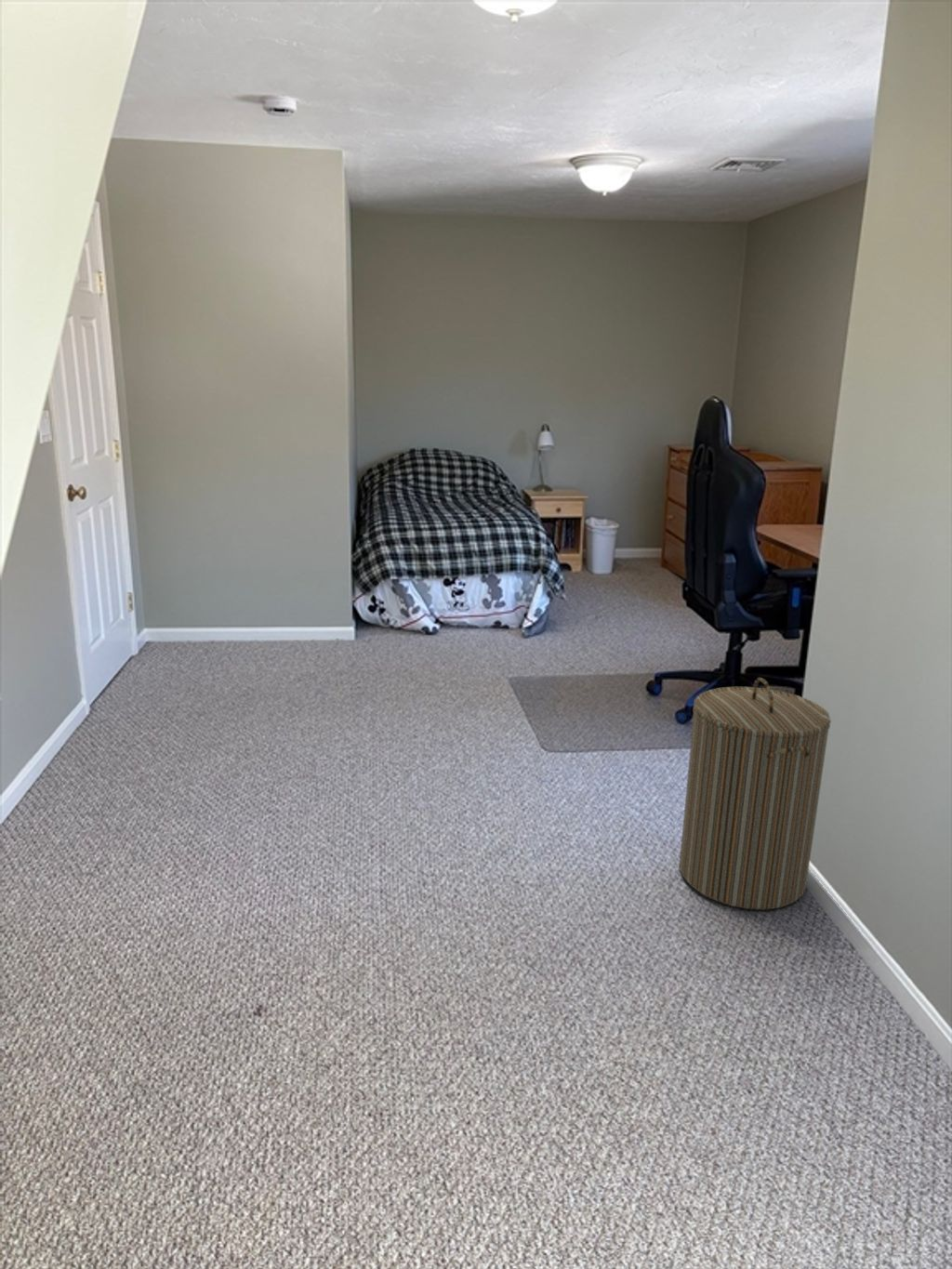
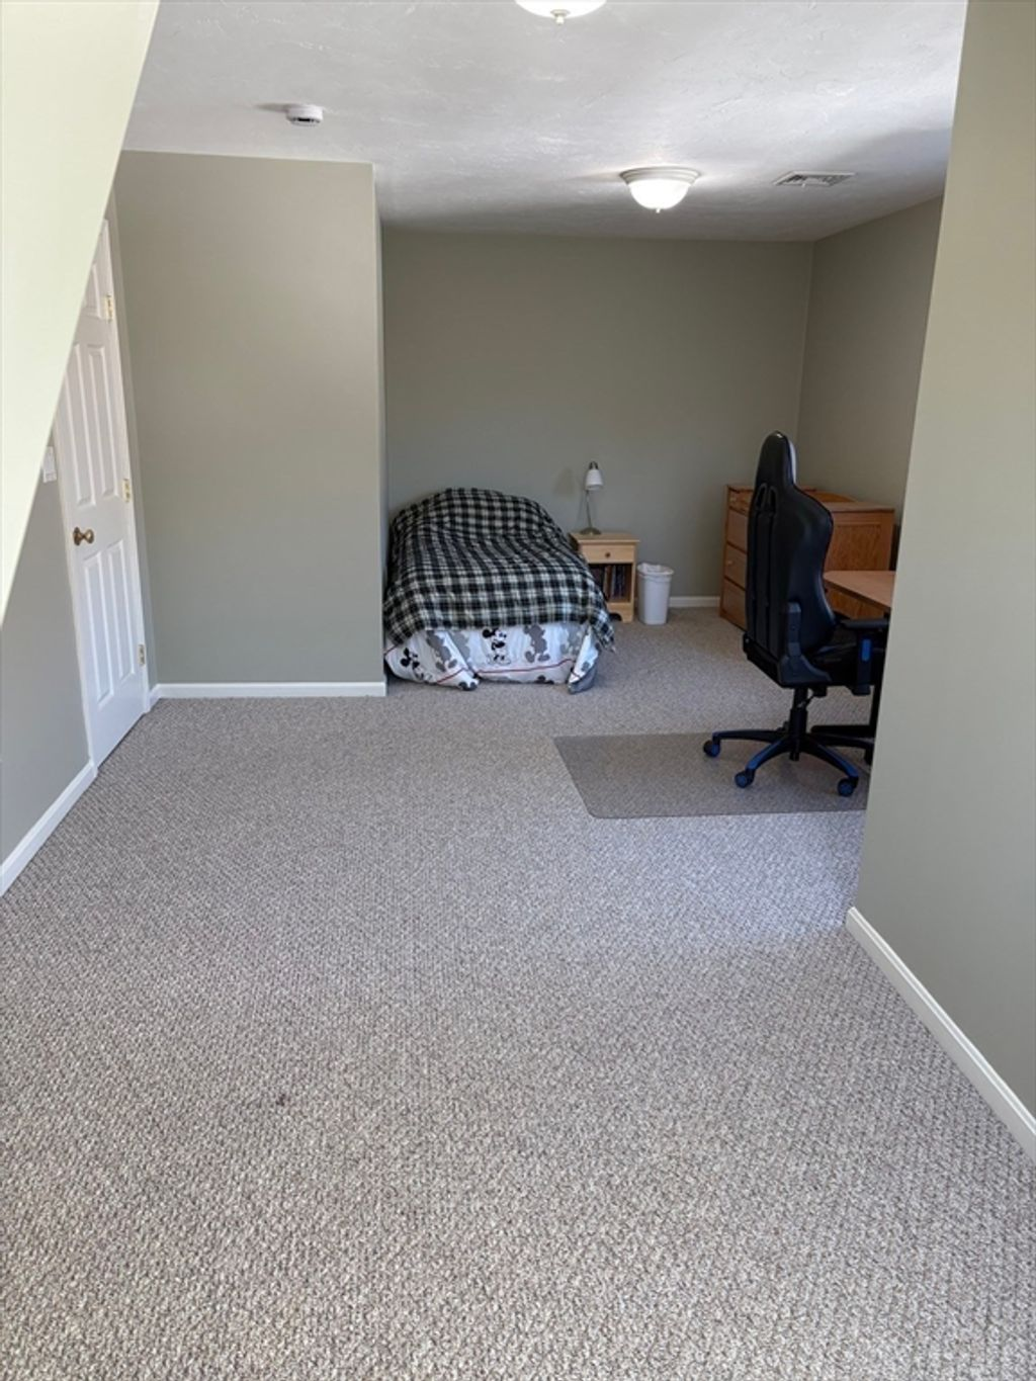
- laundry hamper (752, 781)
